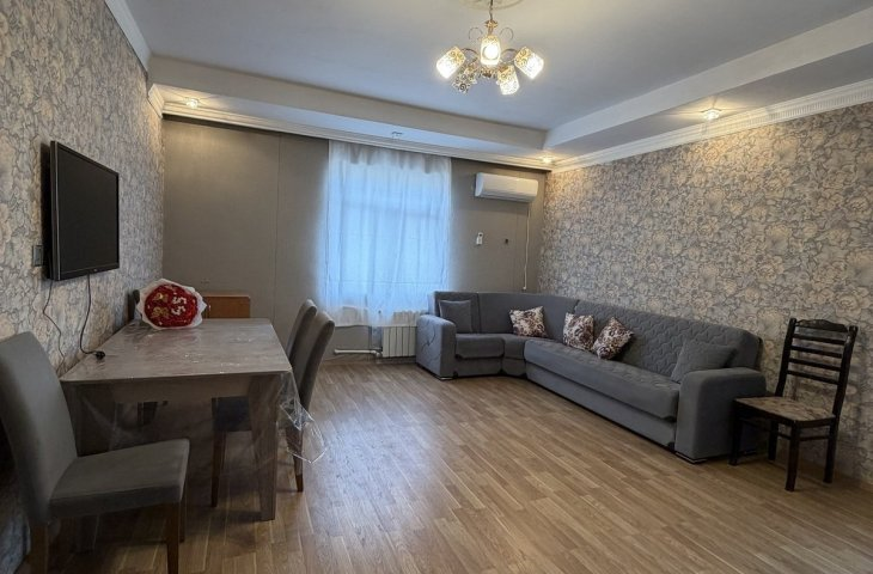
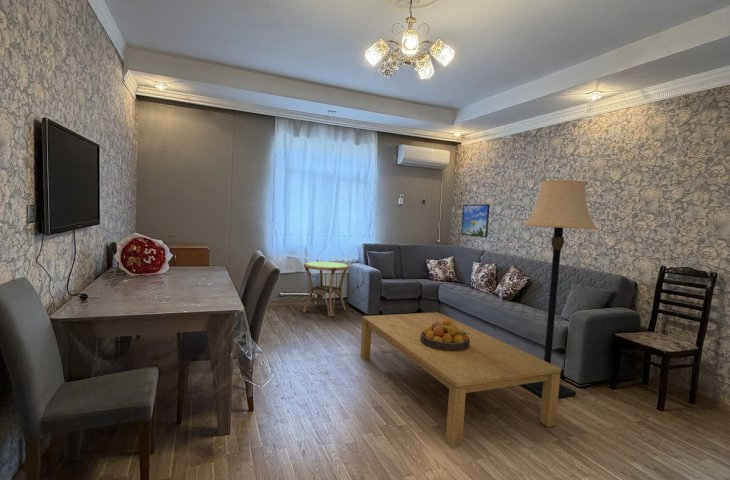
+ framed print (474, 220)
+ lamp (553, 287)
+ coffee table (443, 361)
+ side table (325, 287)
+ fruit bowl (445, 332)
